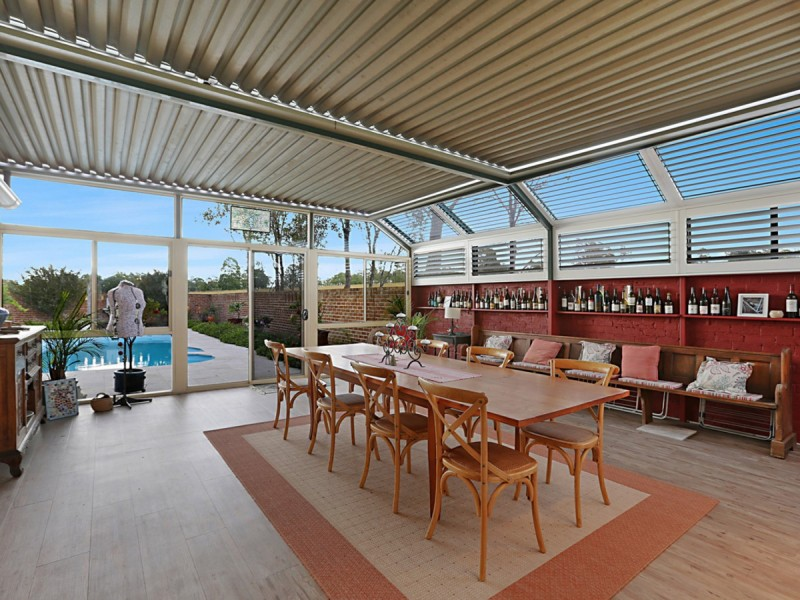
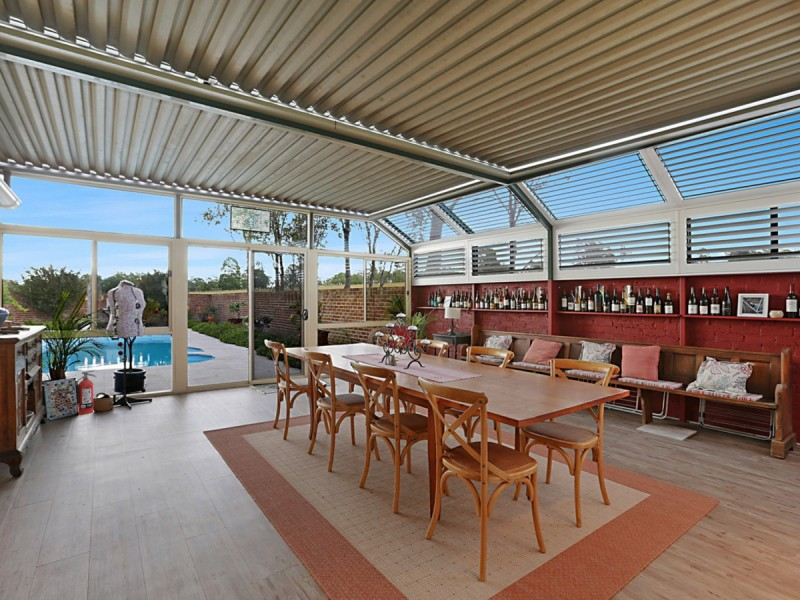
+ fire extinguisher (85, 391)
